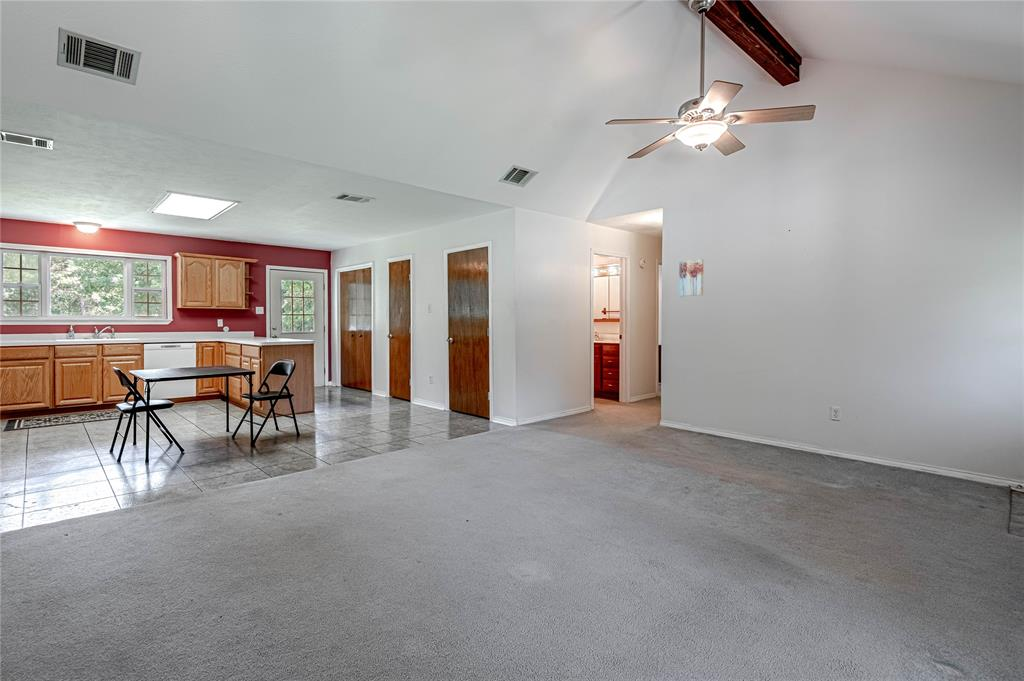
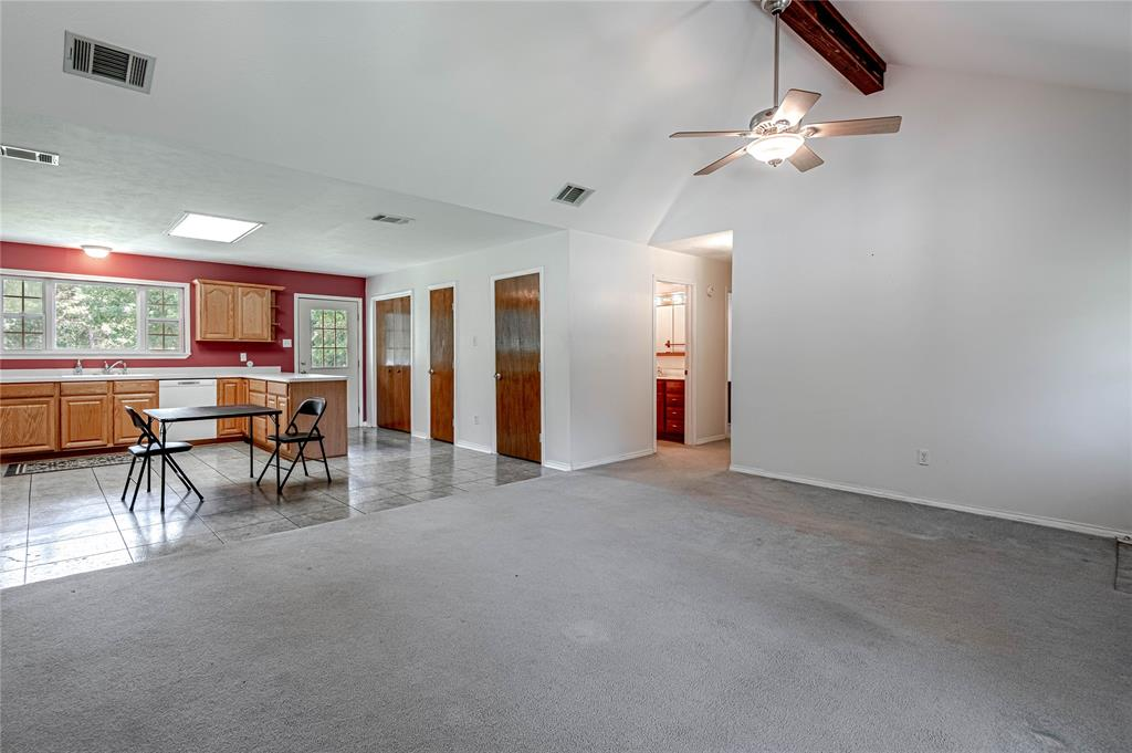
- wall art (691, 278)
